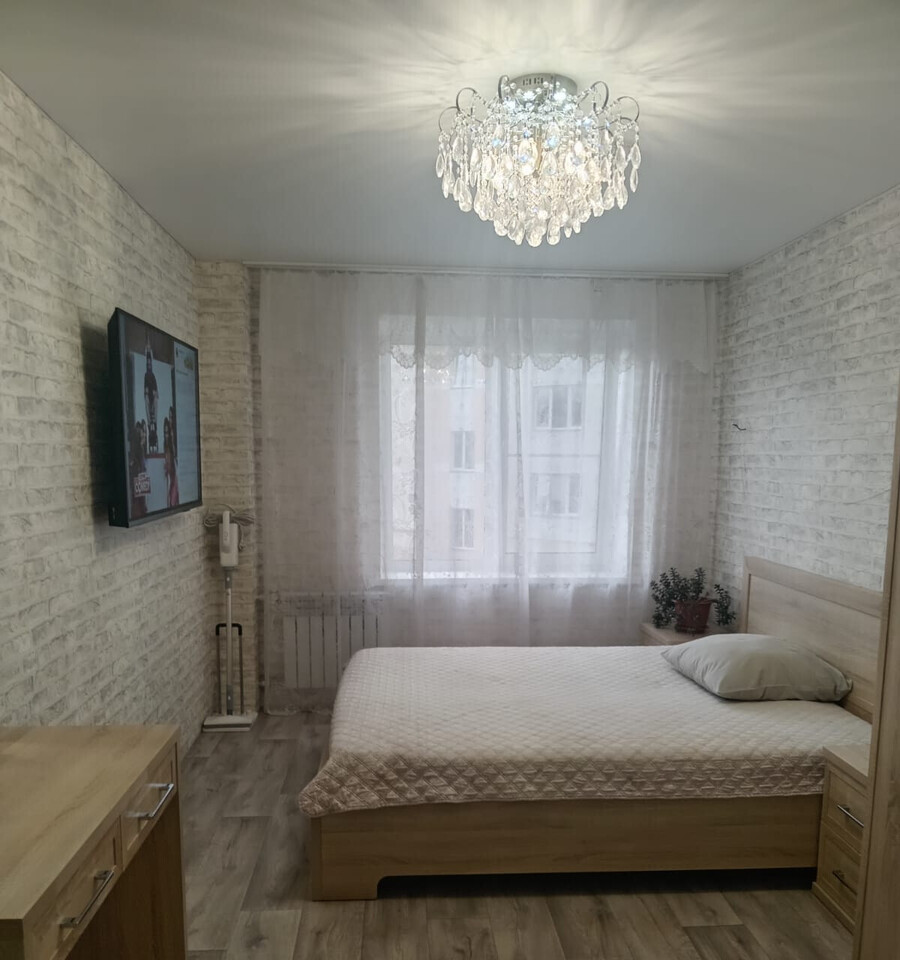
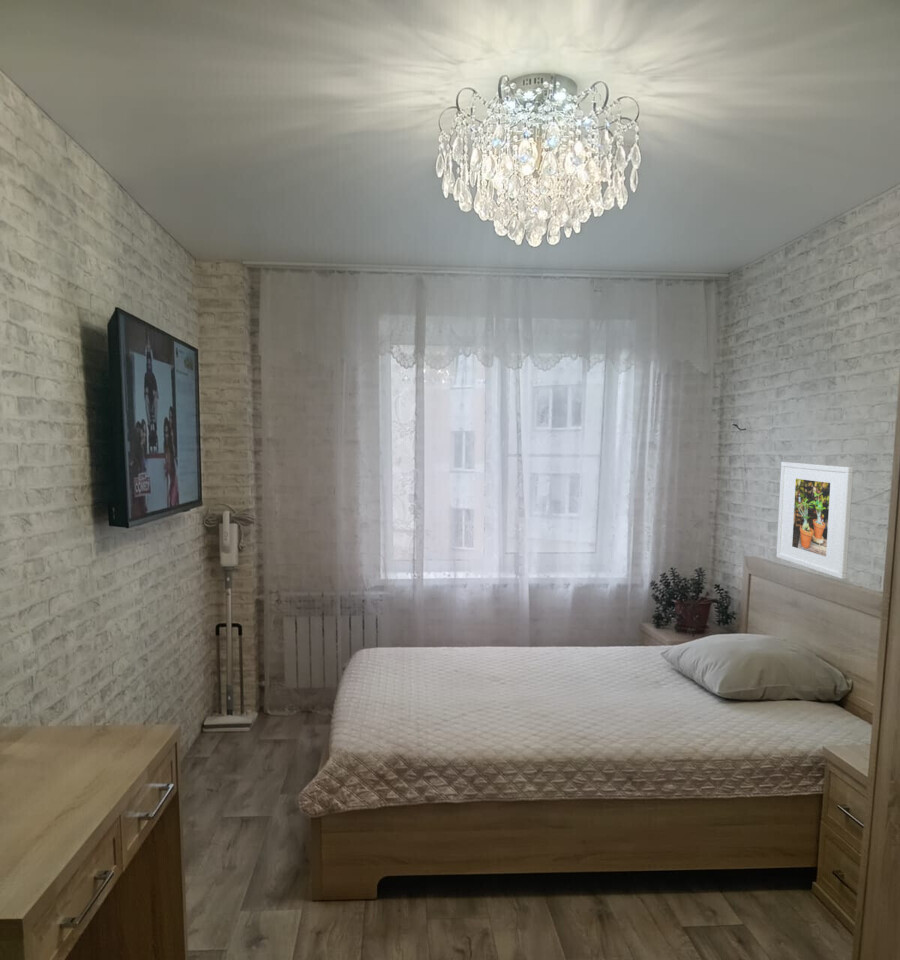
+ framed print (811, 516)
